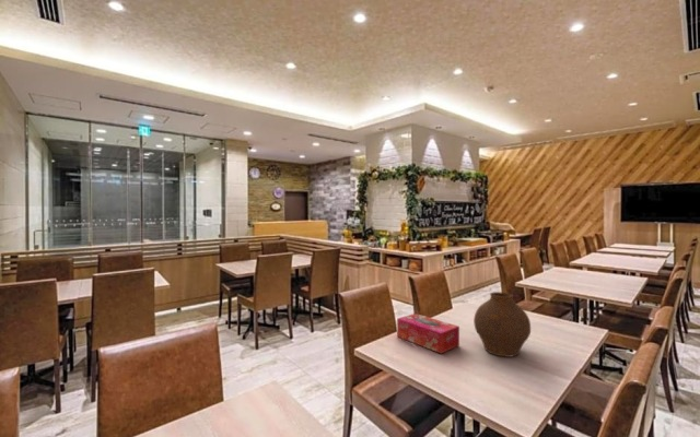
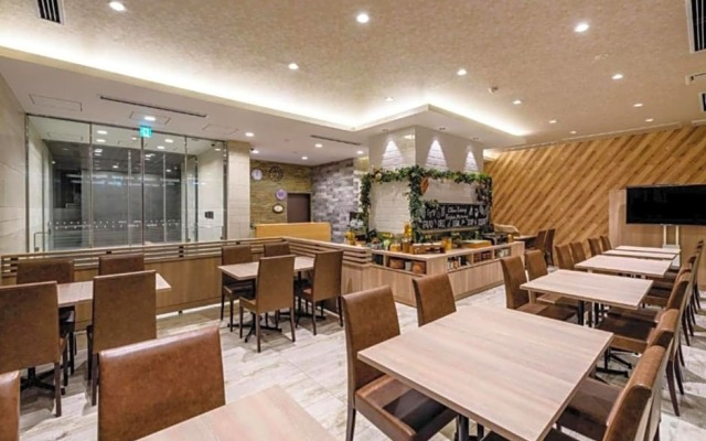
- vase (501, 322)
- tissue box (427, 331)
